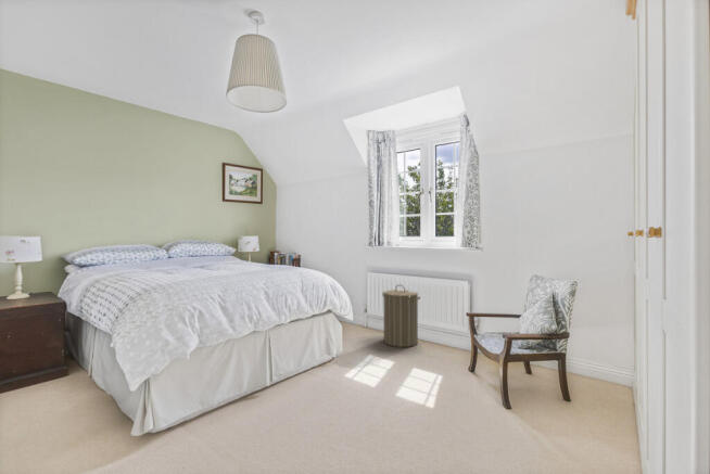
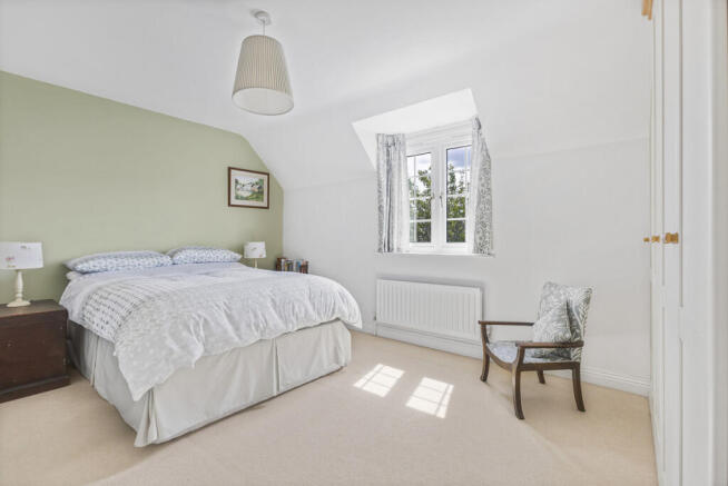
- laundry hamper (401, 312)
